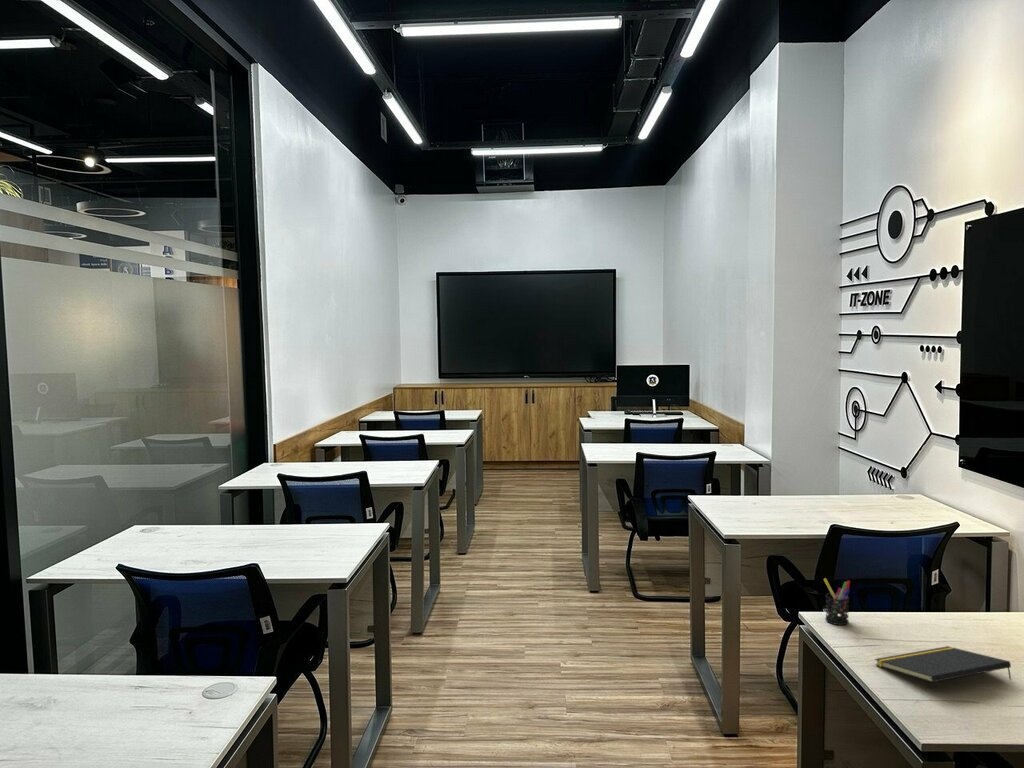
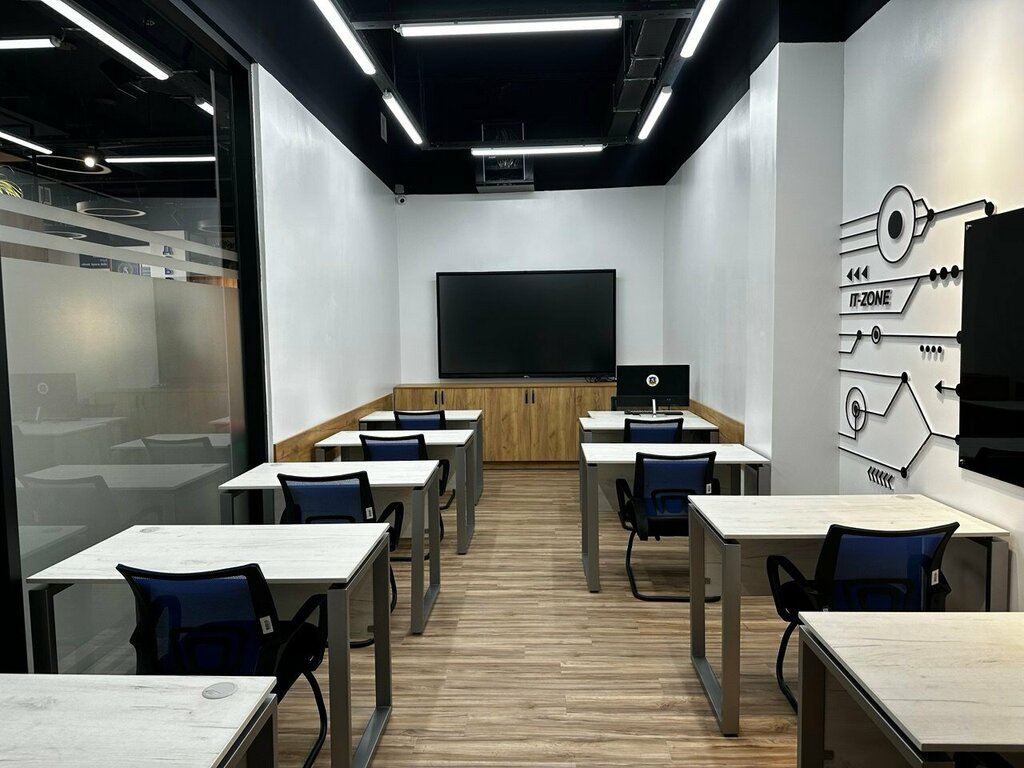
- notepad (940, 663)
- pen holder (839, 599)
